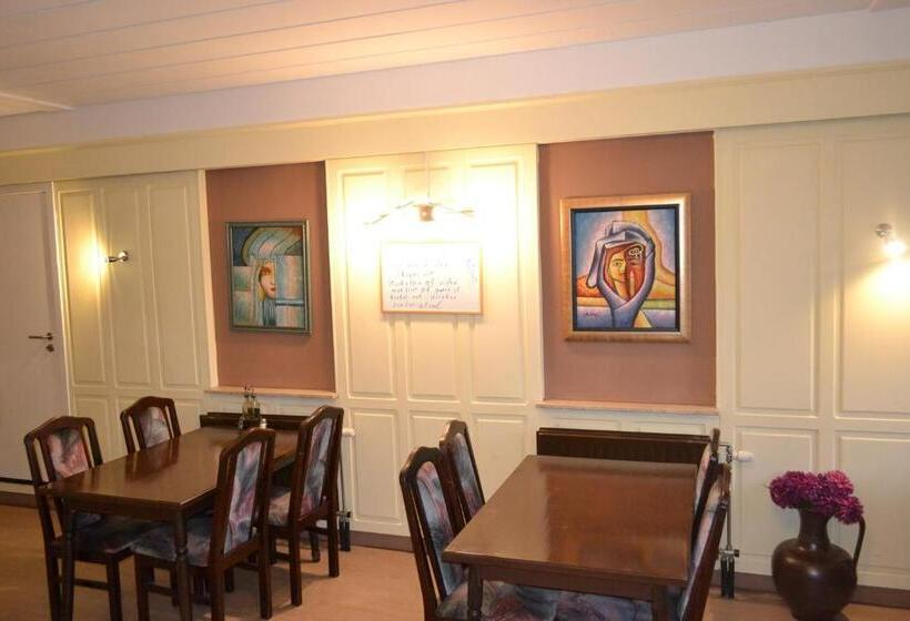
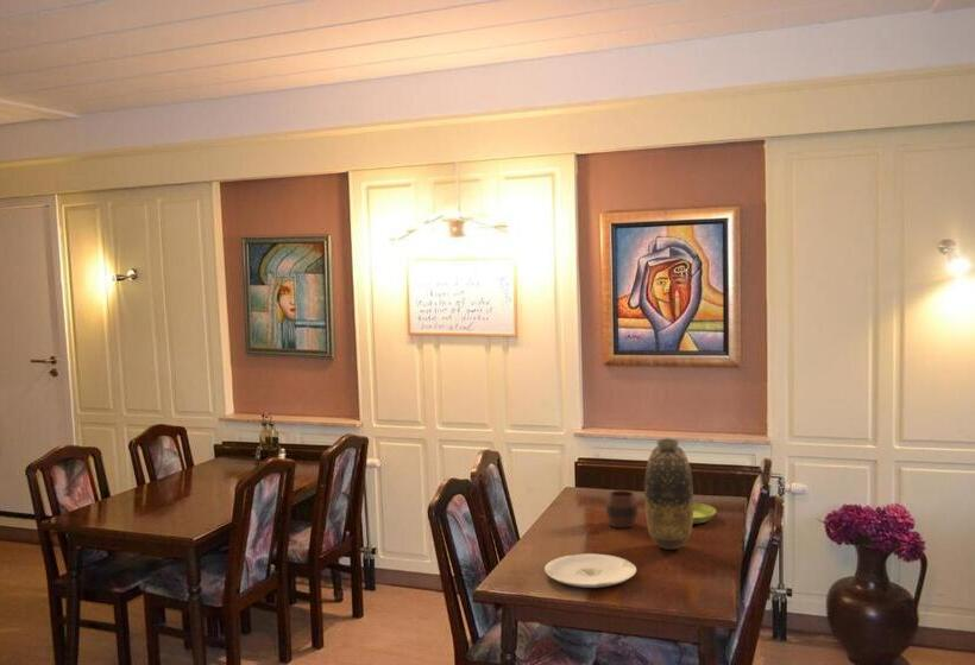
+ vase (668, 494)
+ cup (622, 508)
+ plate (590, 571)
+ saucer (693, 513)
